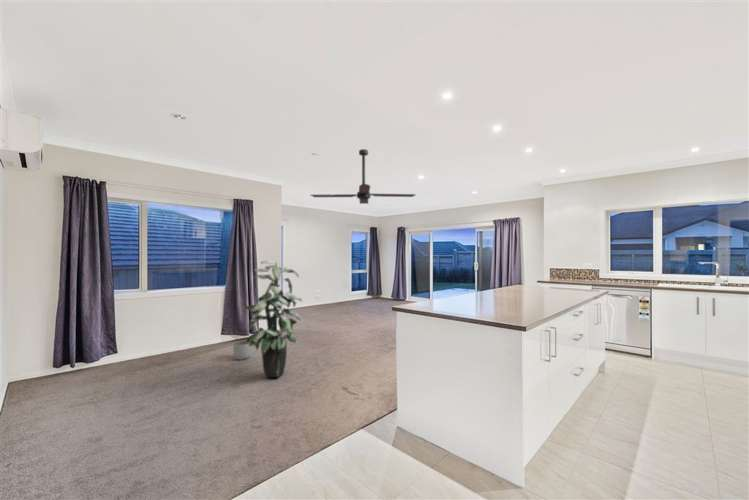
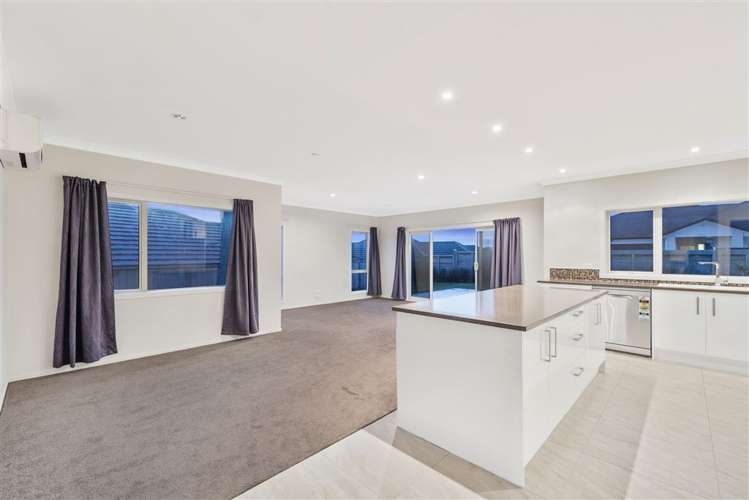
- planter (242, 350)
- indoor plant (272, 317)
- ceiling fan (363, 174)
